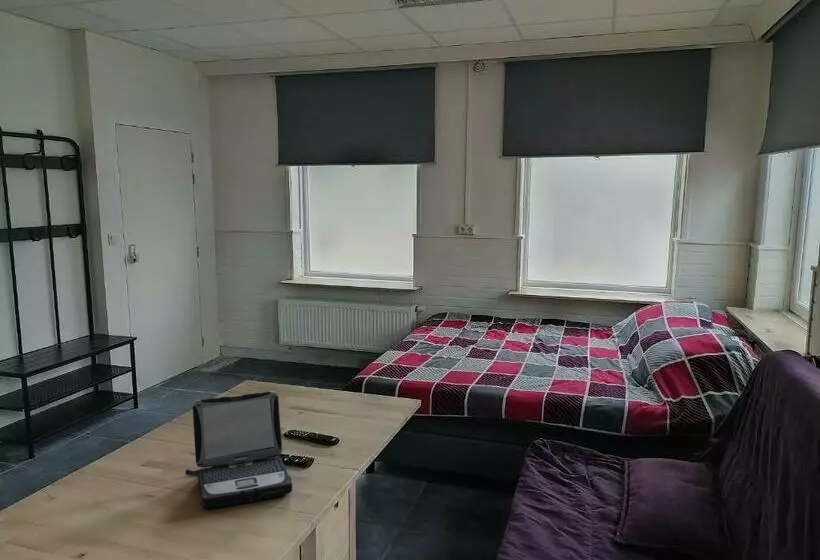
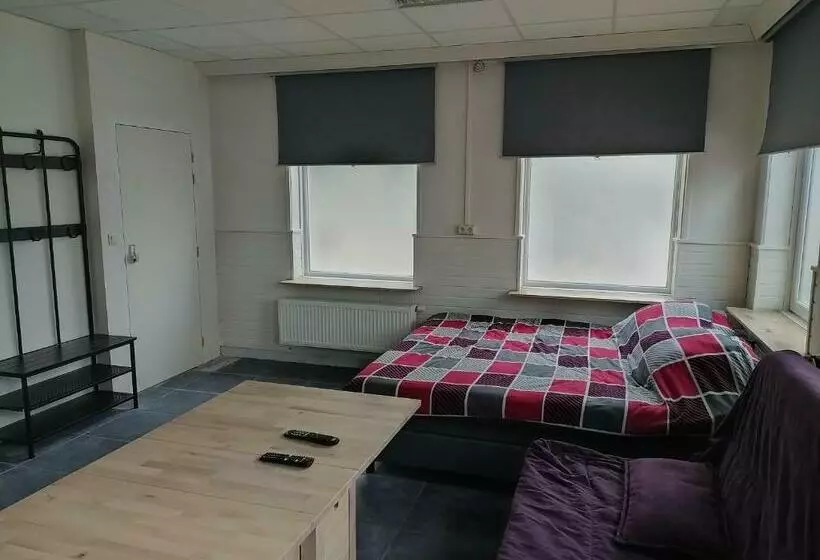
- laptop (240, 444)
